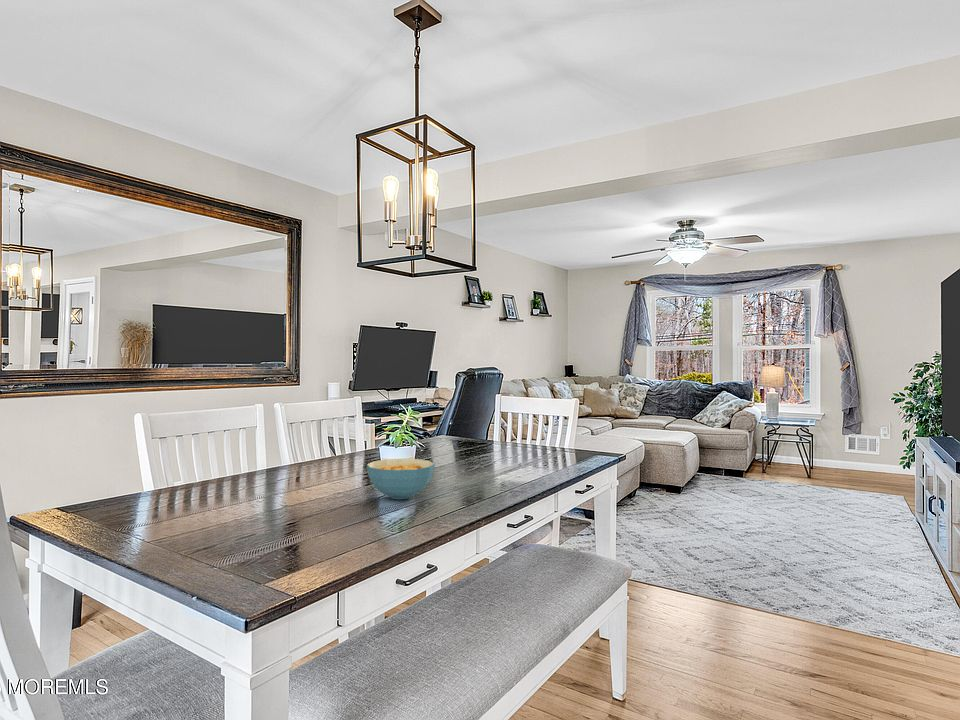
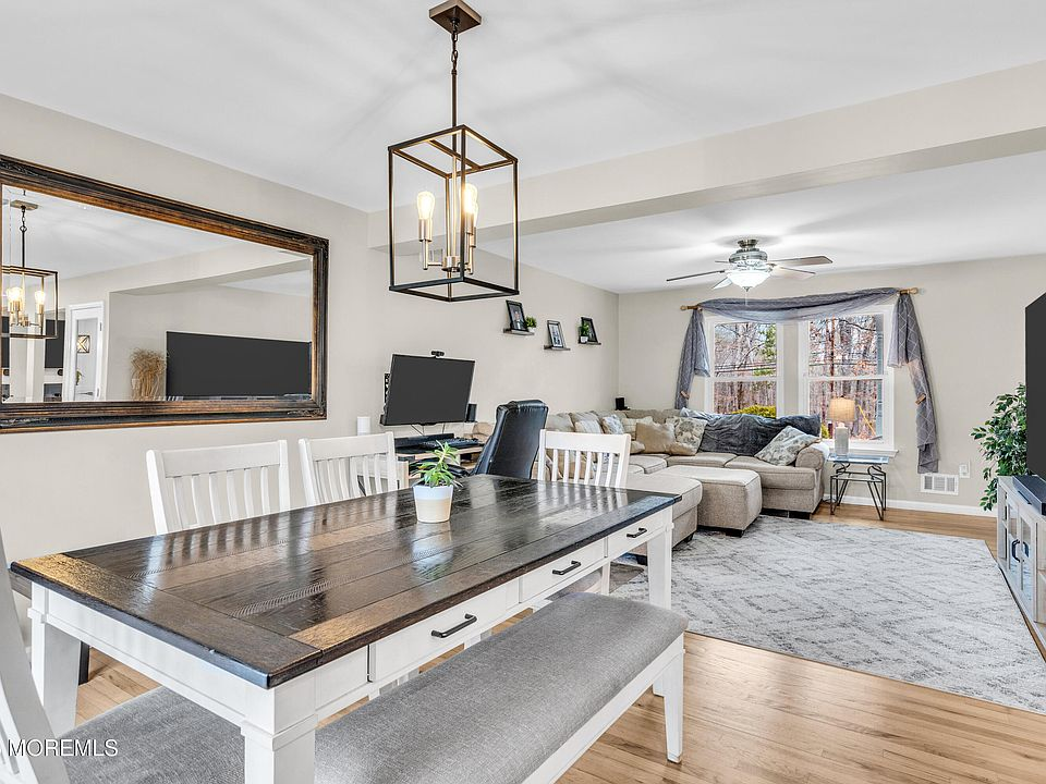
- cereal bowl (400, 480)
